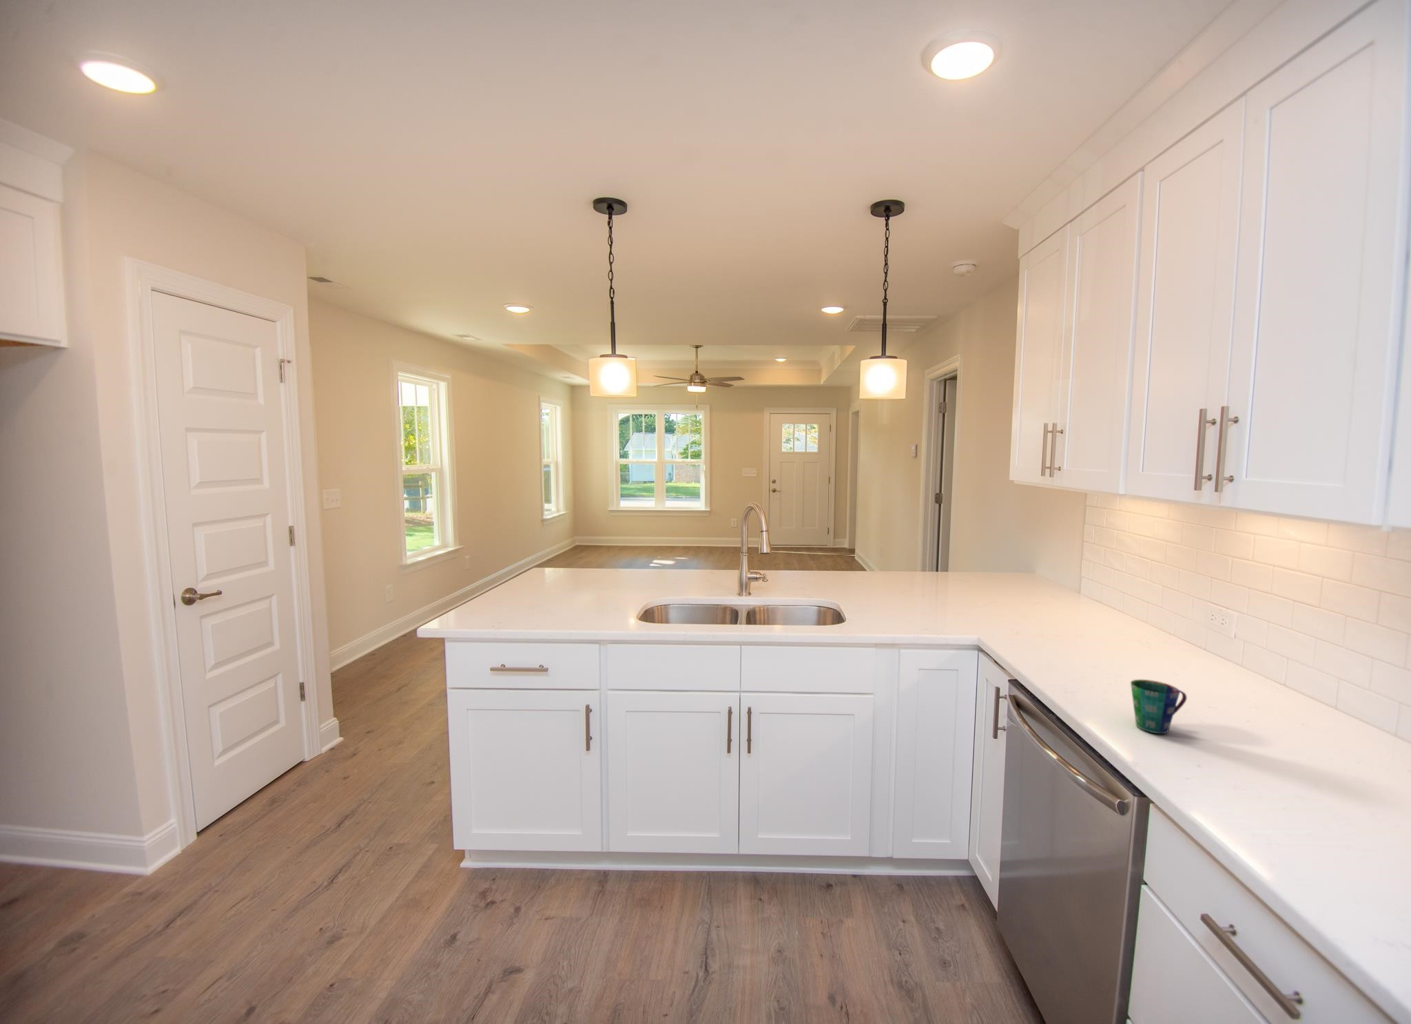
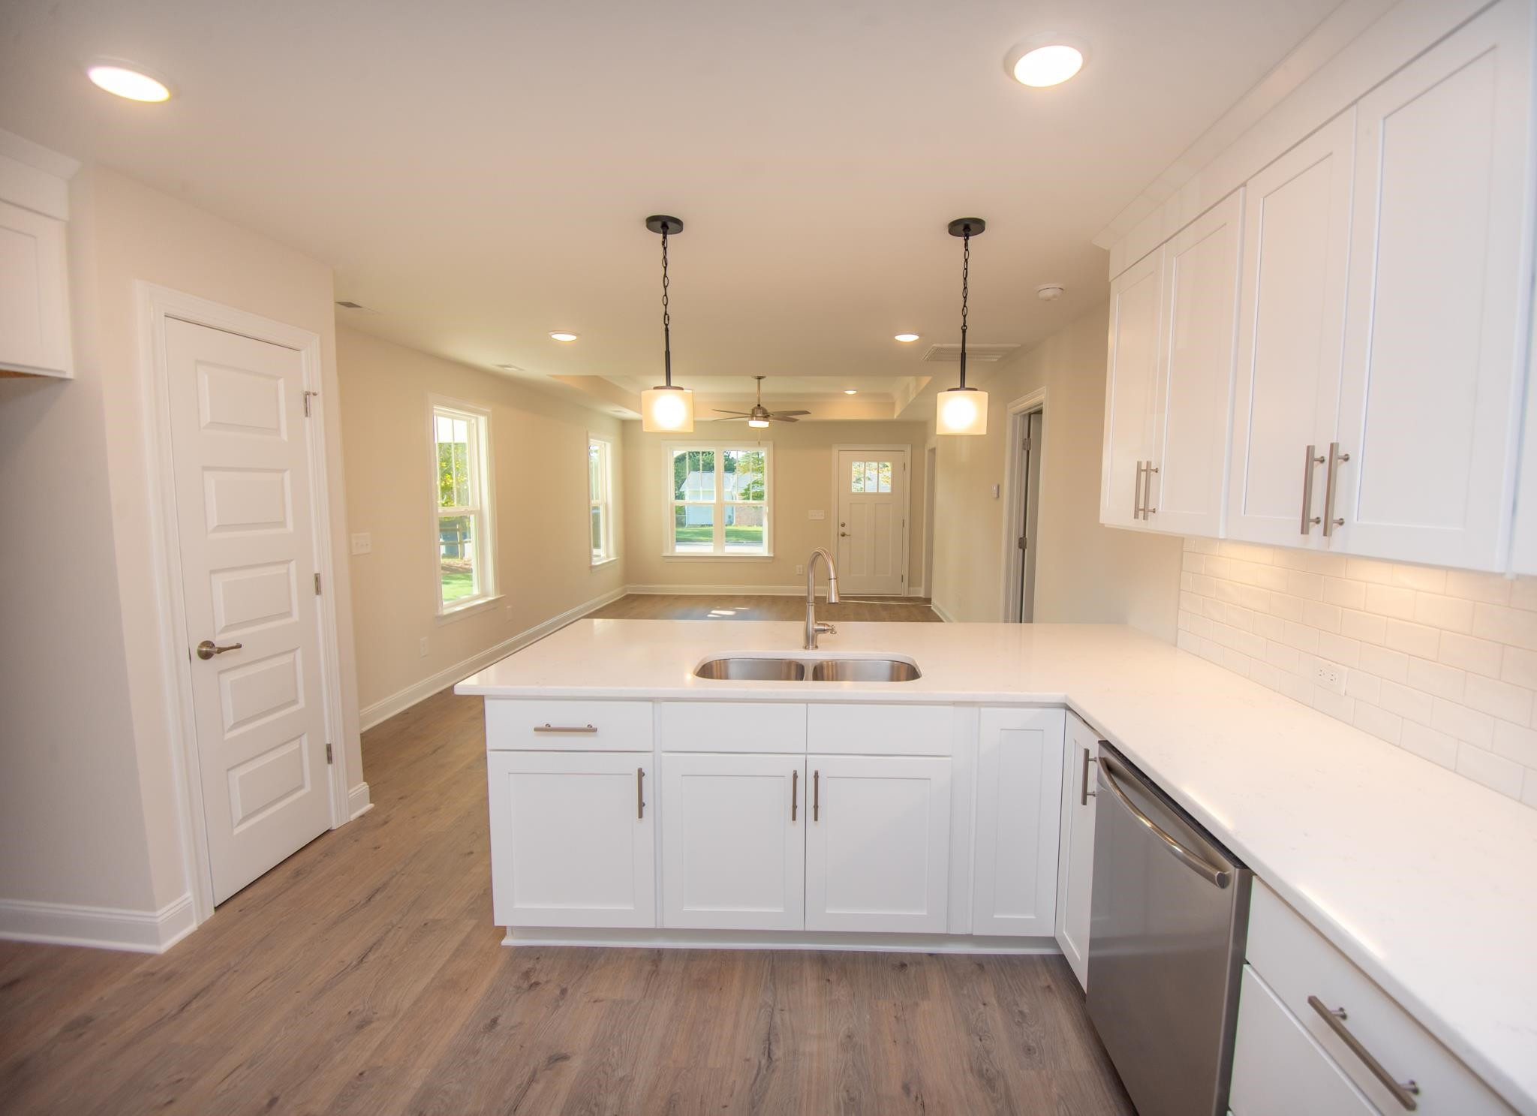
- cup (1159, 707)
